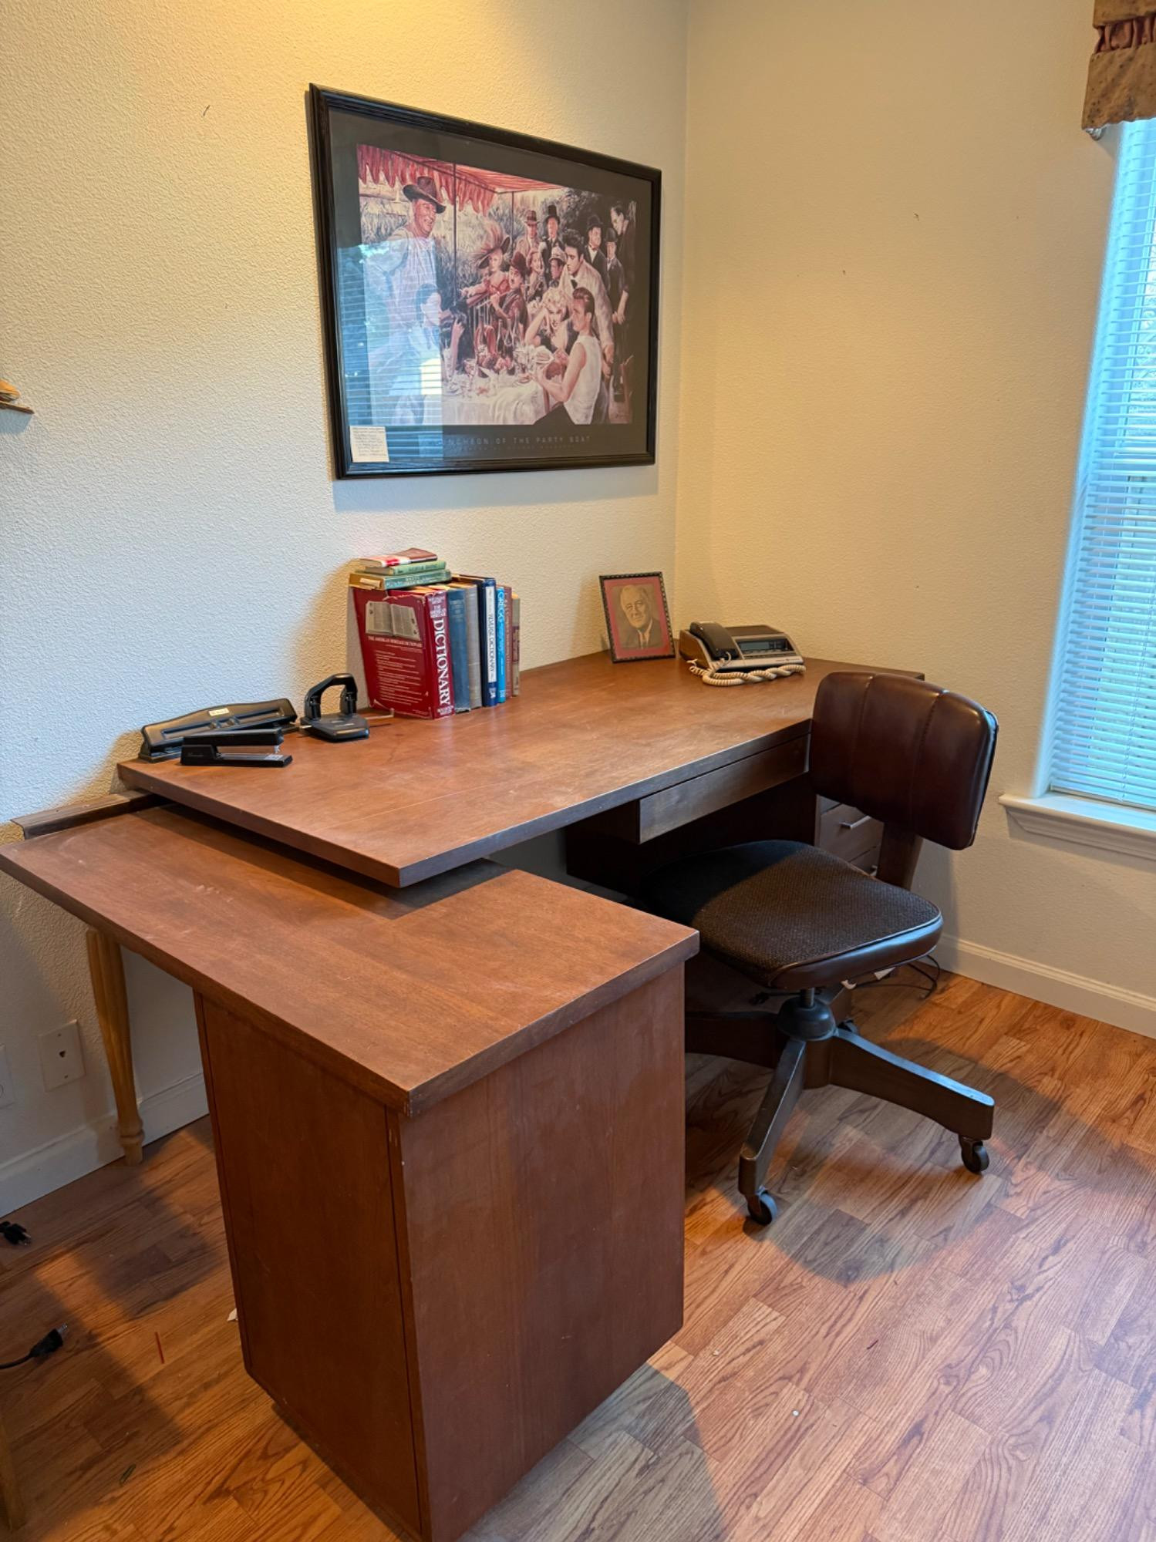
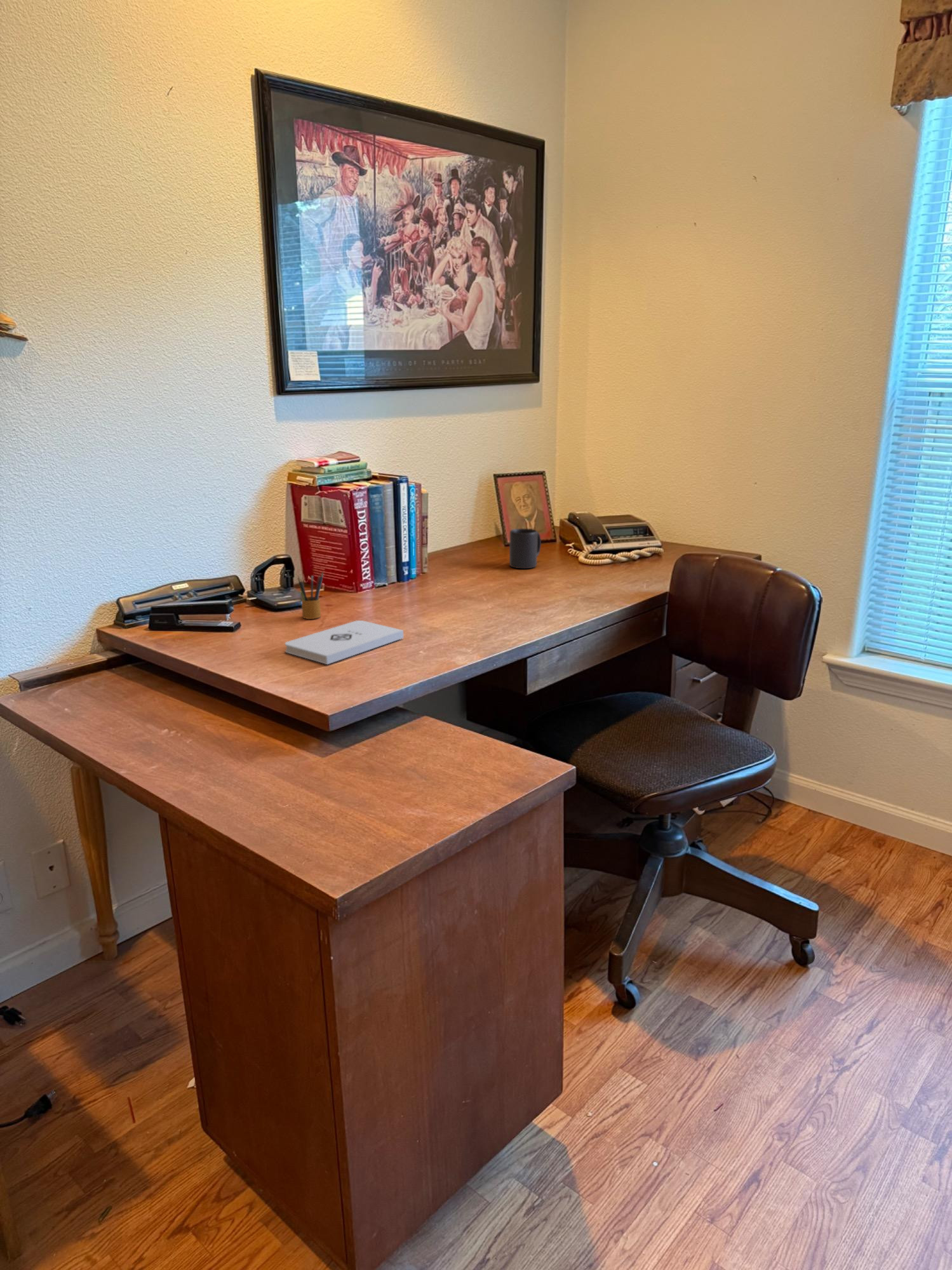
+ pencil box (311, 595)
+ notepad (344, 640)
+ mug (527, 547)
